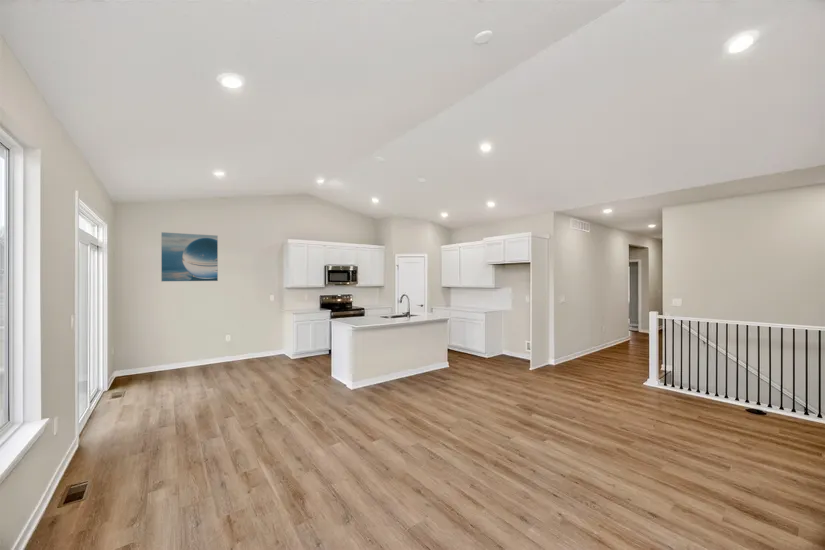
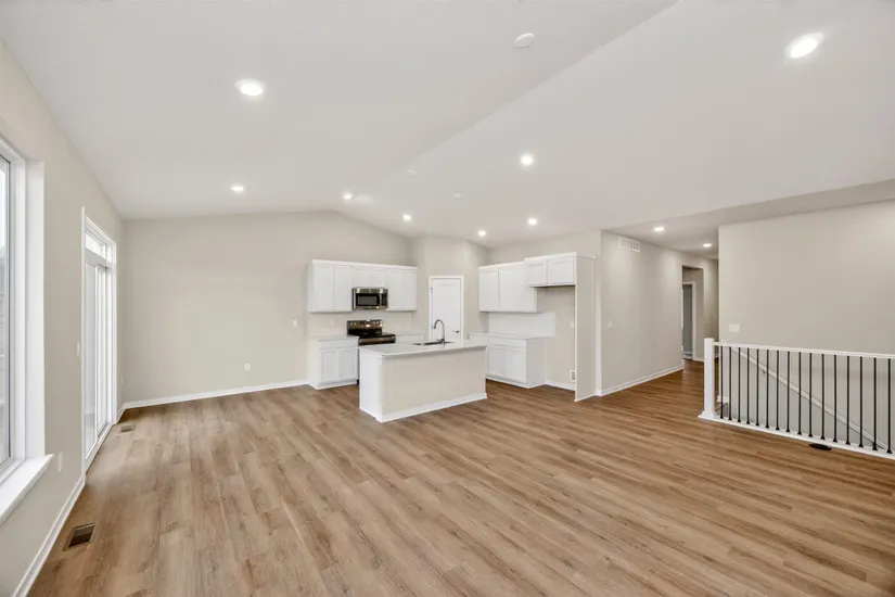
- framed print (190, 257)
